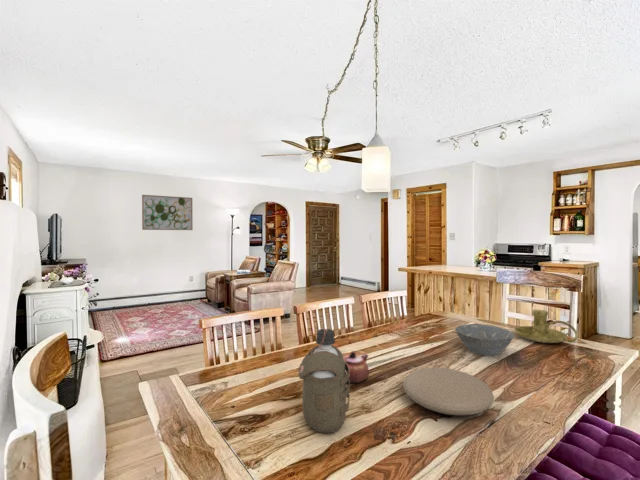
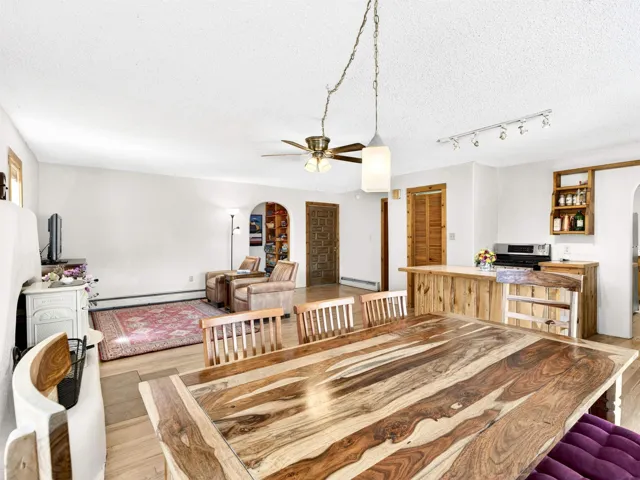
- wall art (168, 213)
- candle holder (545, 326)
- bowl (483, 341)
- teapot (351, 365)
- water bottle (324, 375)
- plate (446, 389)
